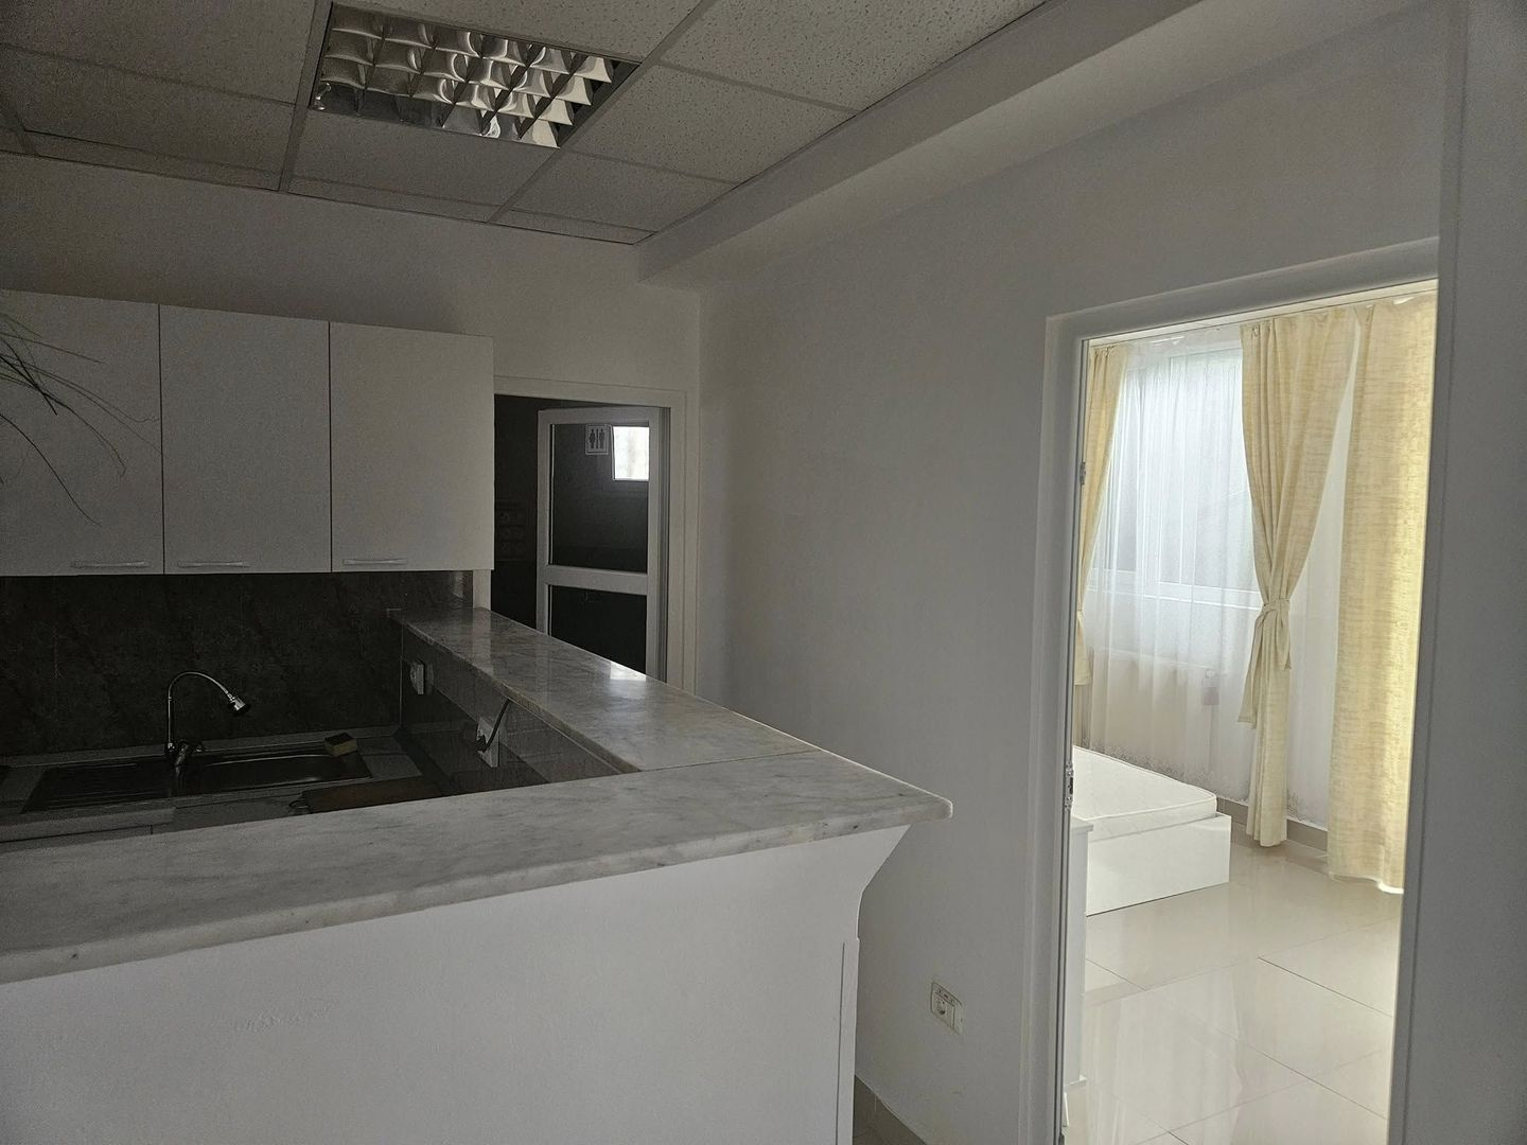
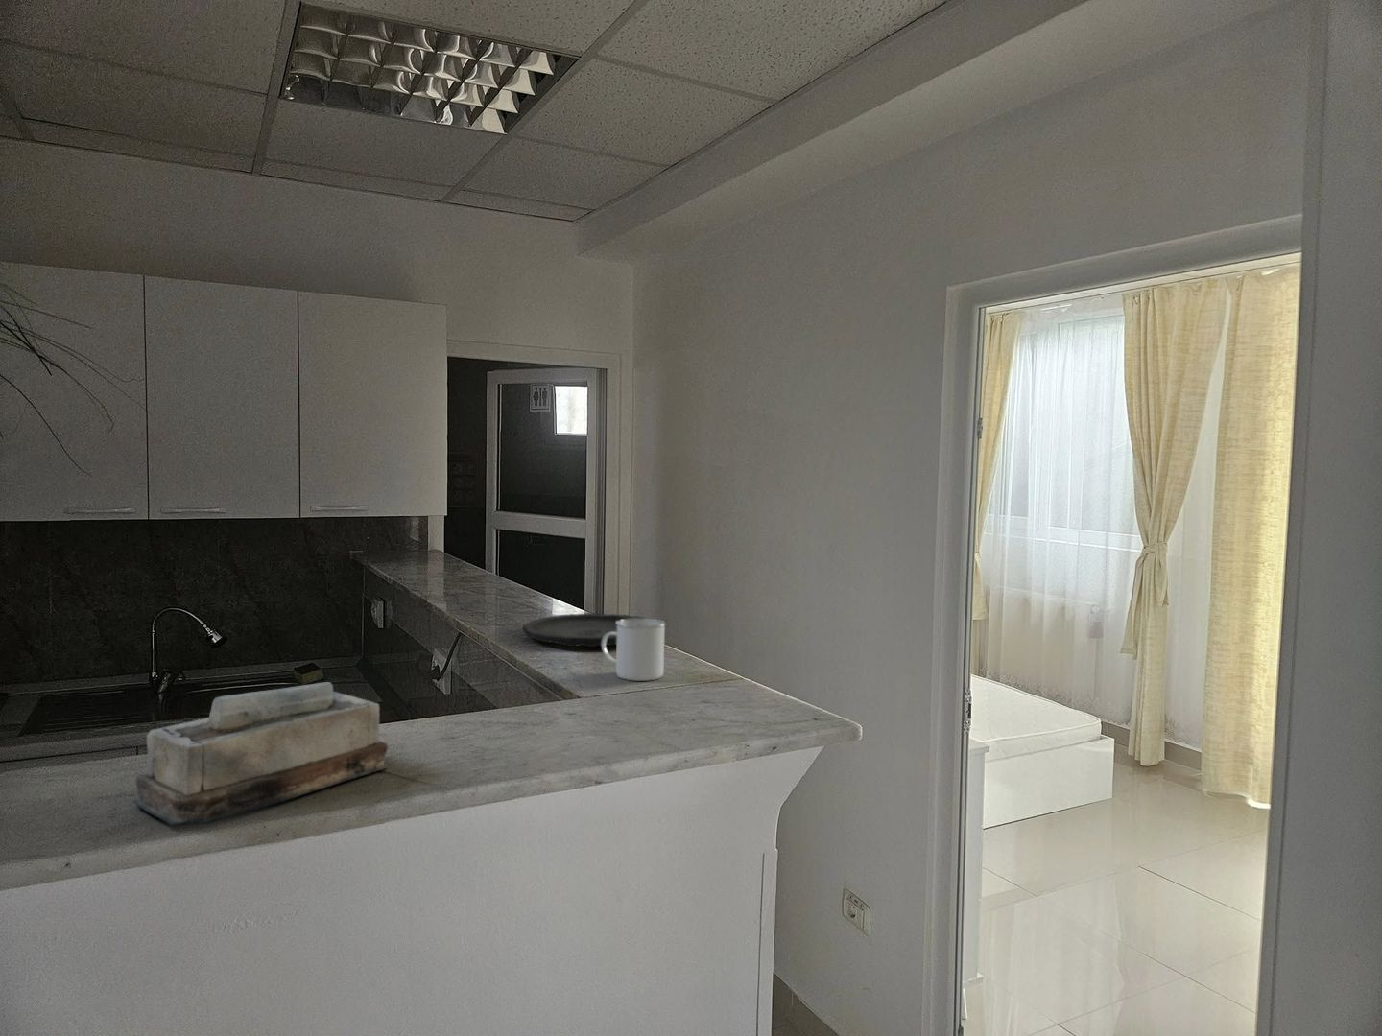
+ cup (631, 648)
+ mortar and pestle (269, 736)
+ plate (591, 629)
